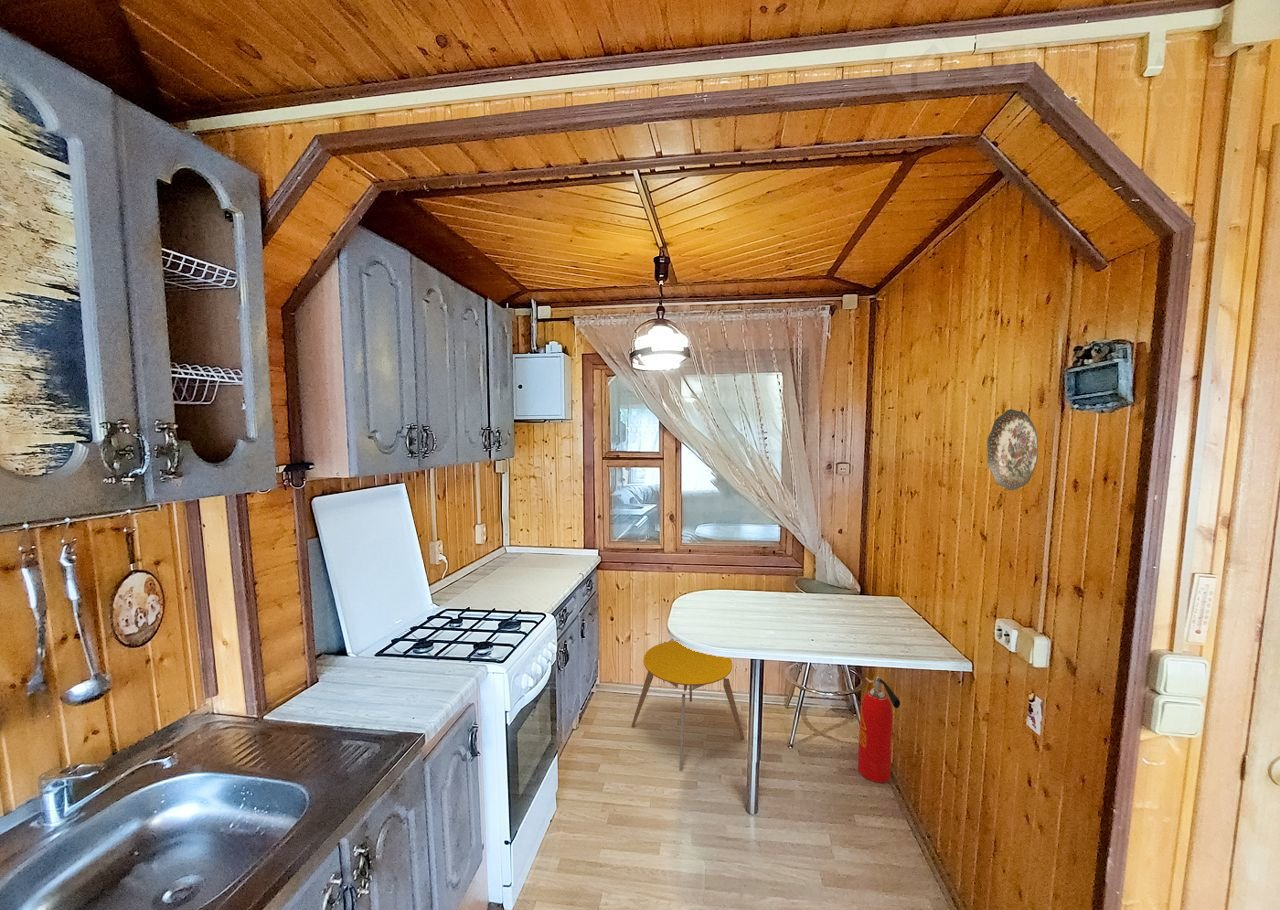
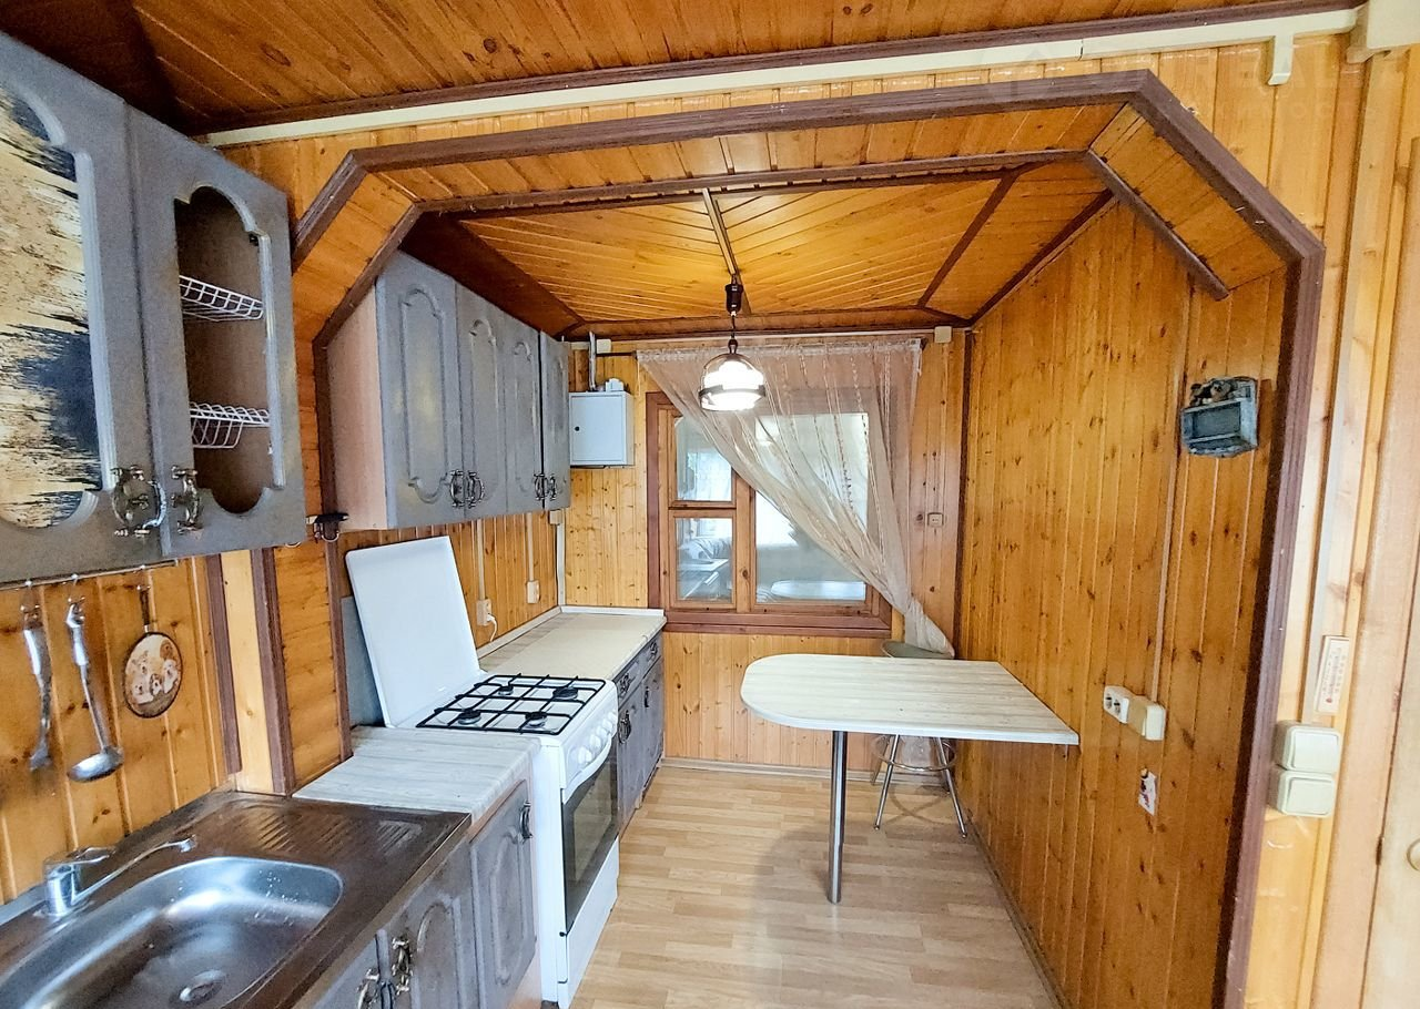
- fire extinguisher (876, 726)
- decorative plate (1014, 449)
- stool (689, 695)
